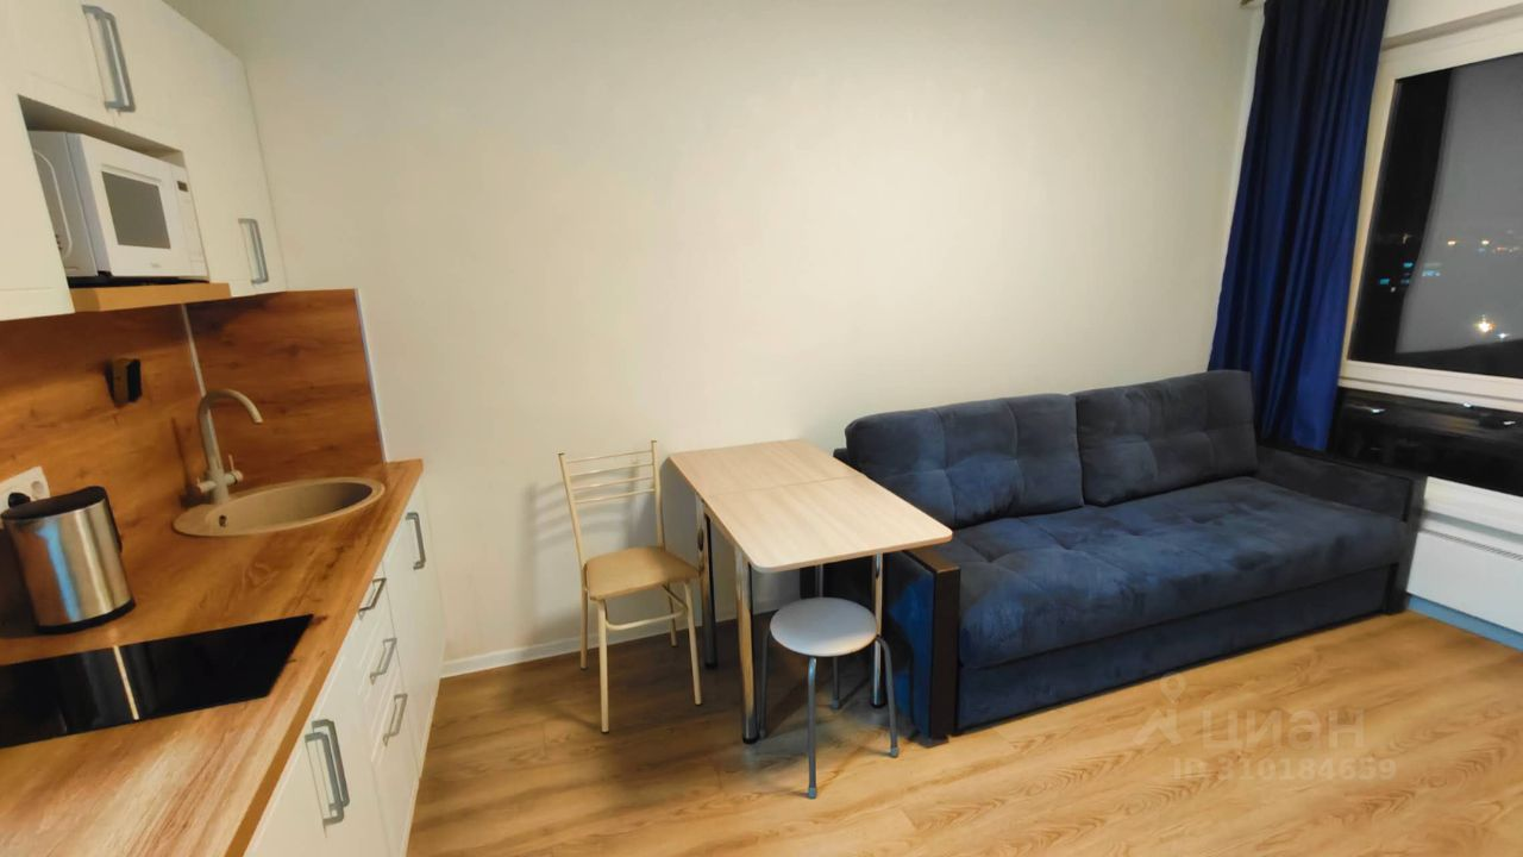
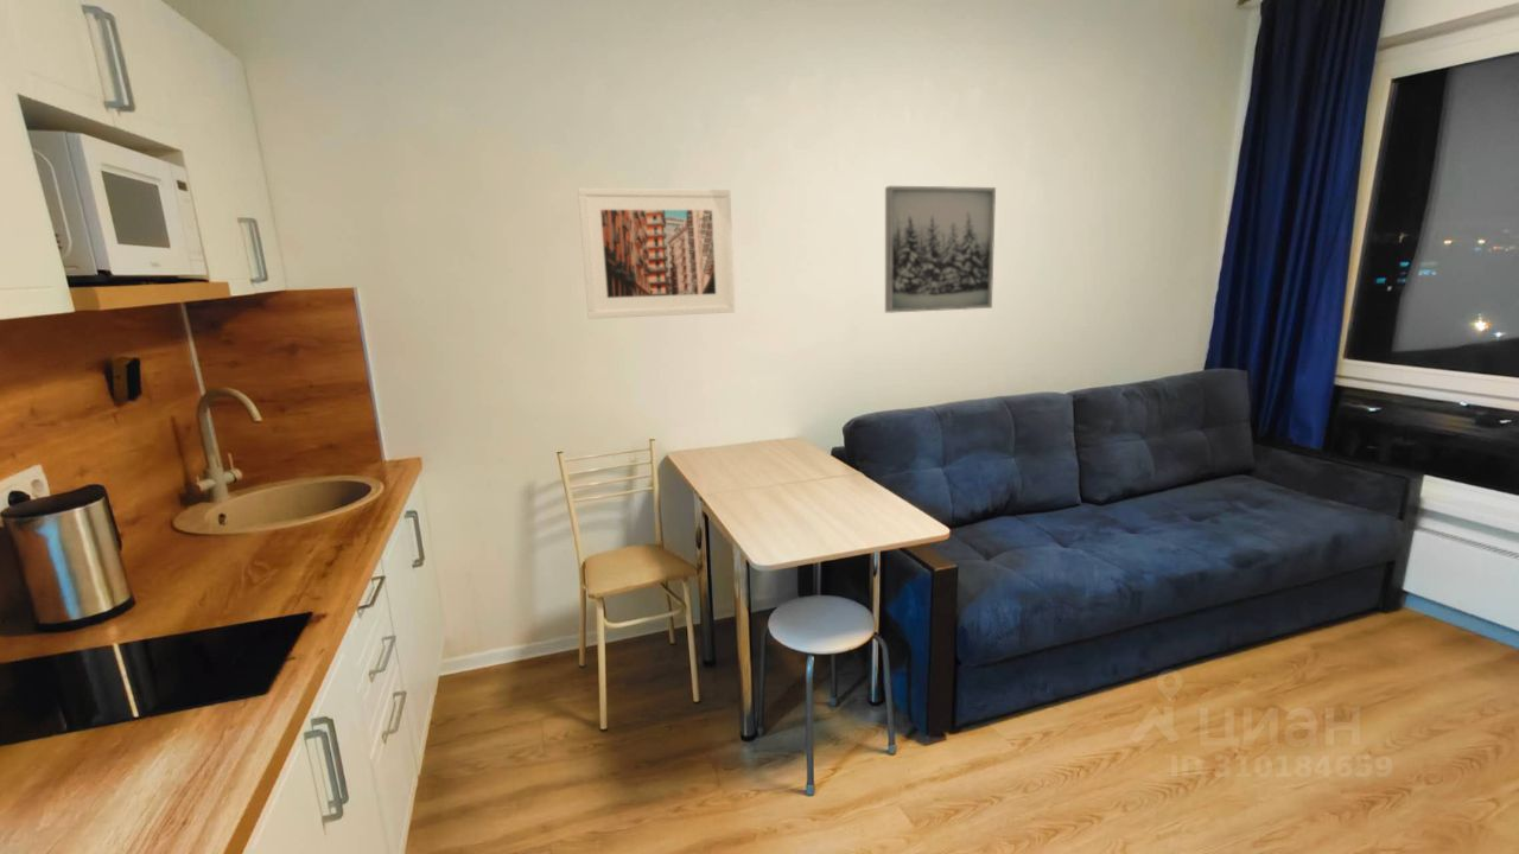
+ wall art (940, 249)
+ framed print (660, 253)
